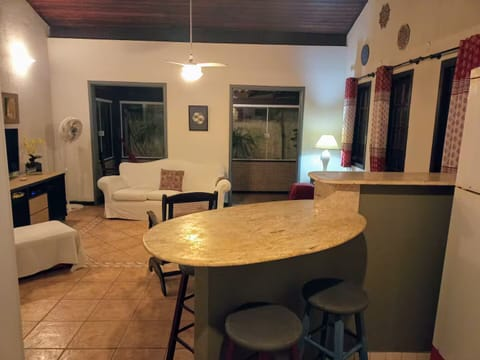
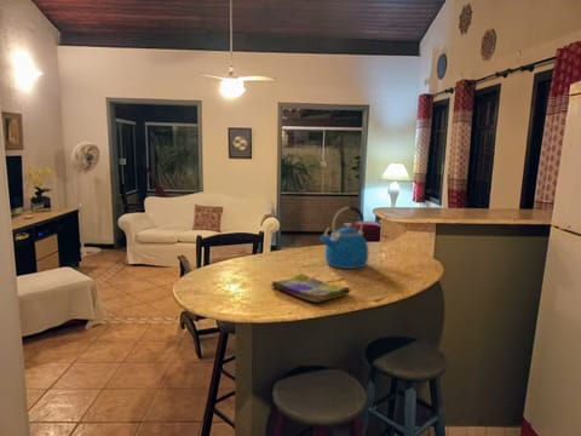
+ dish towel (310, 286)
+ kettle (343, 235)
